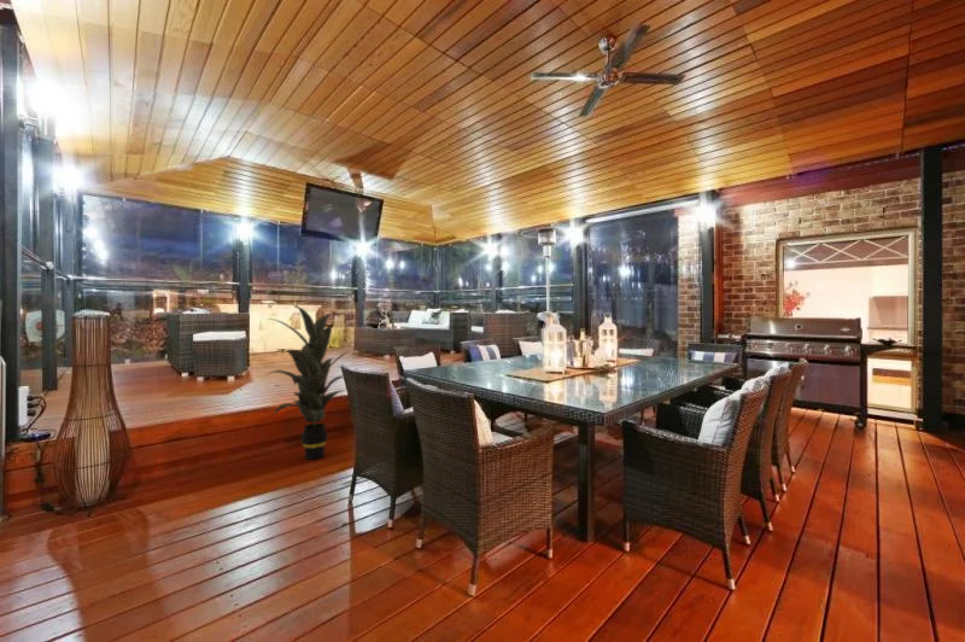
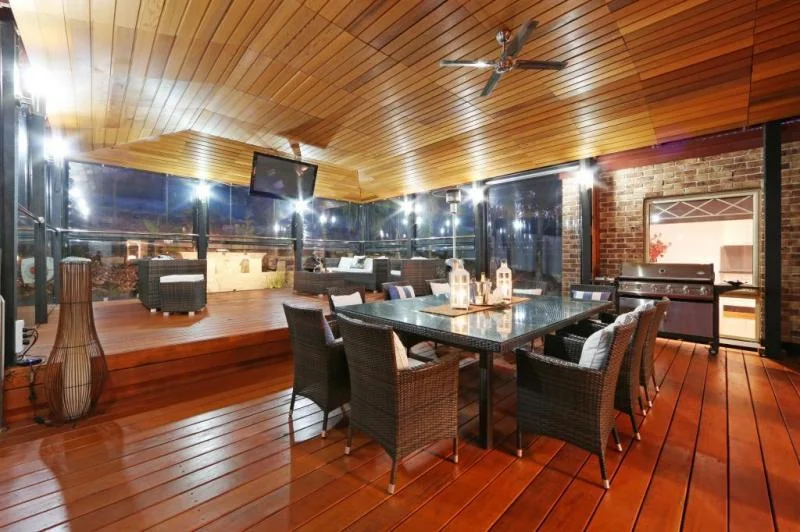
- indoor plant (306, 380)
